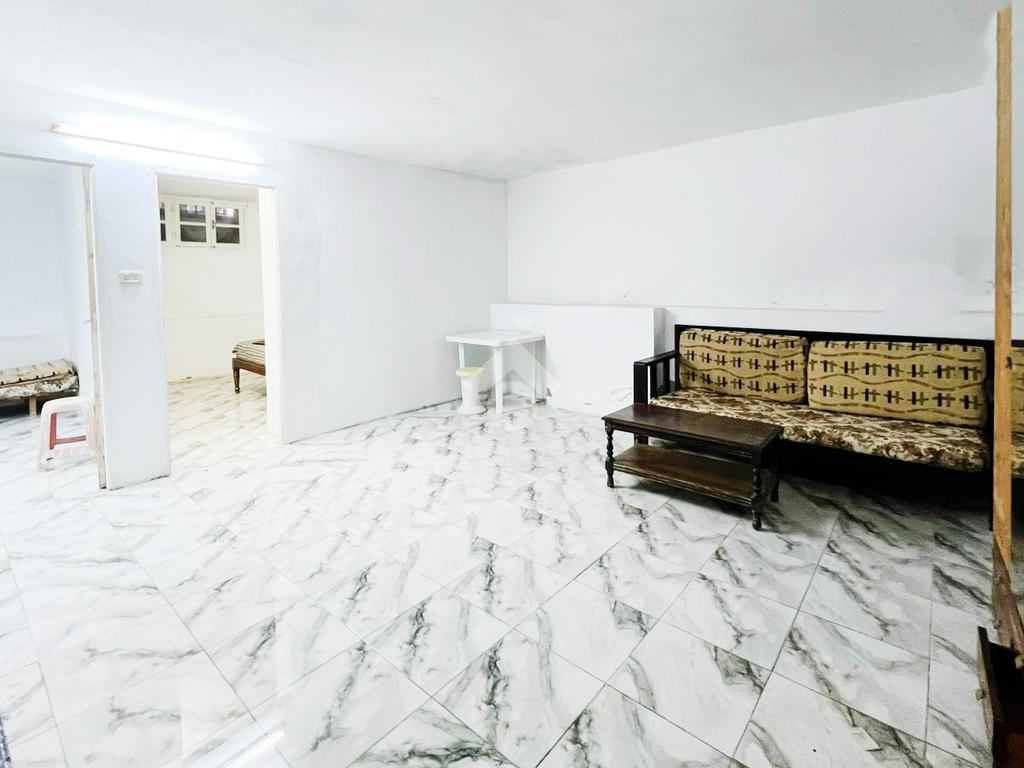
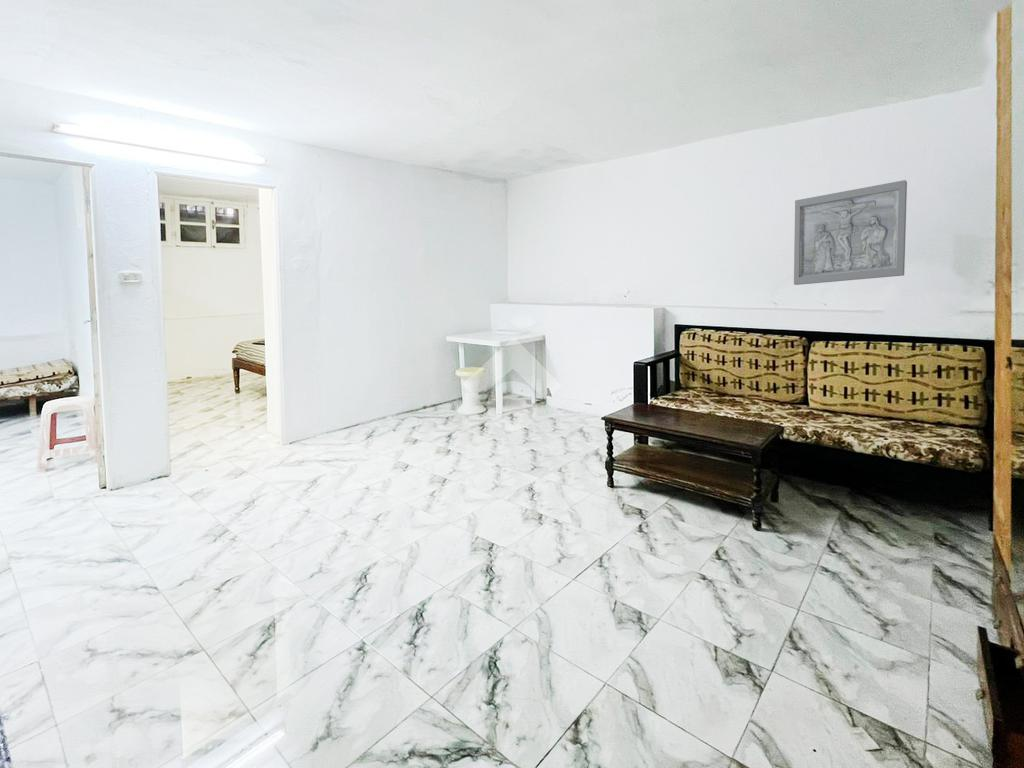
+ relief sculpture (847, 236)
